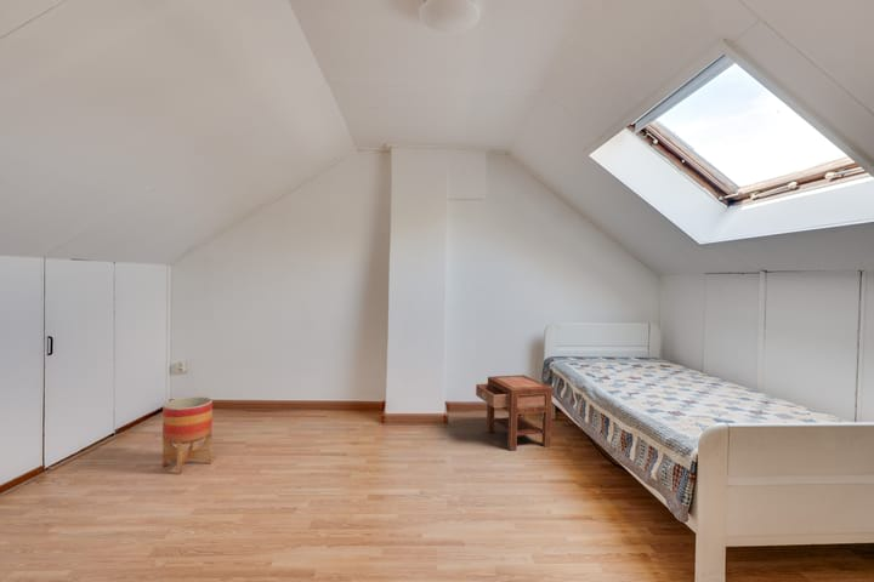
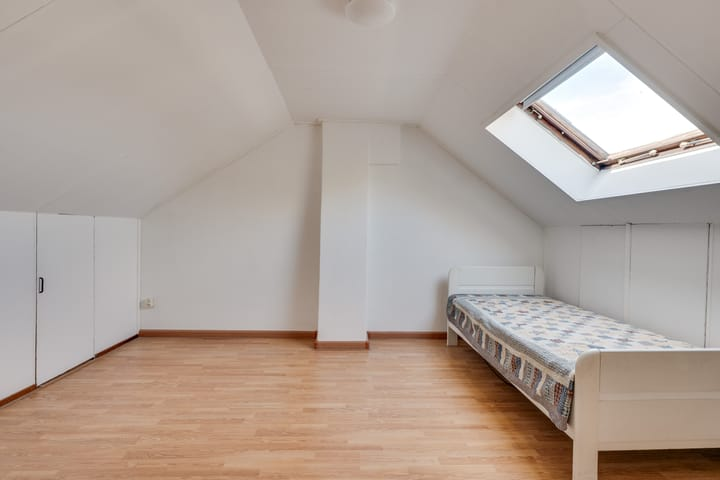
- nightstand (513, 410)
- planter (187, 433)
